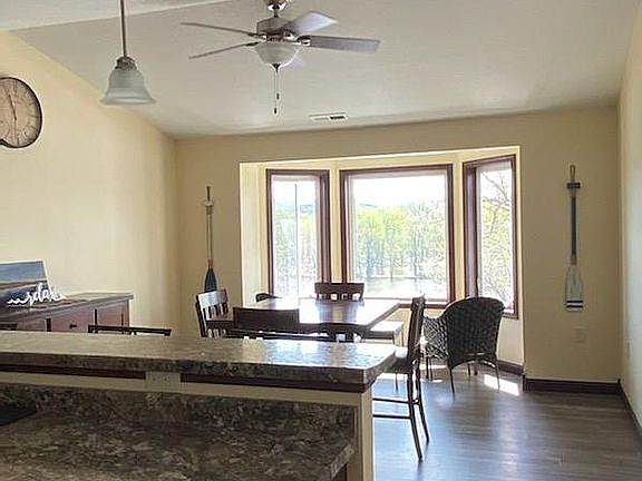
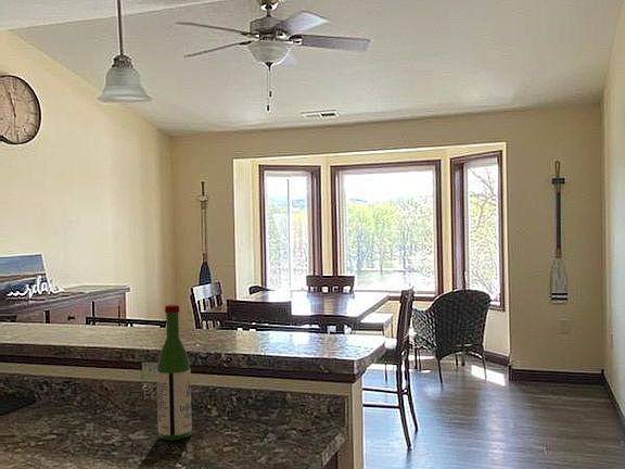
+ wine bottle (174, 370)
